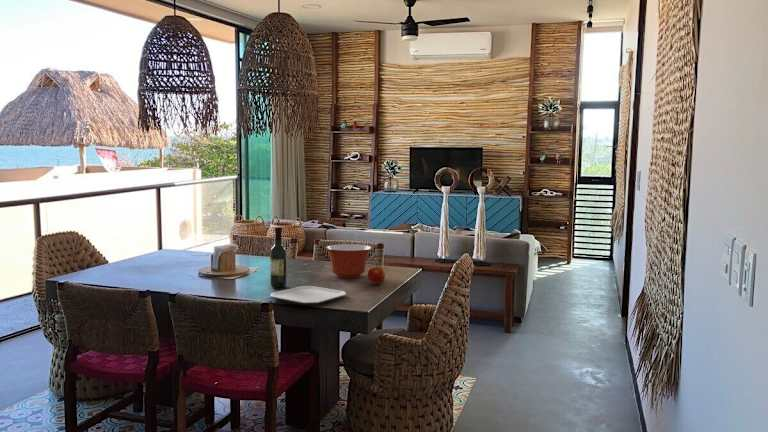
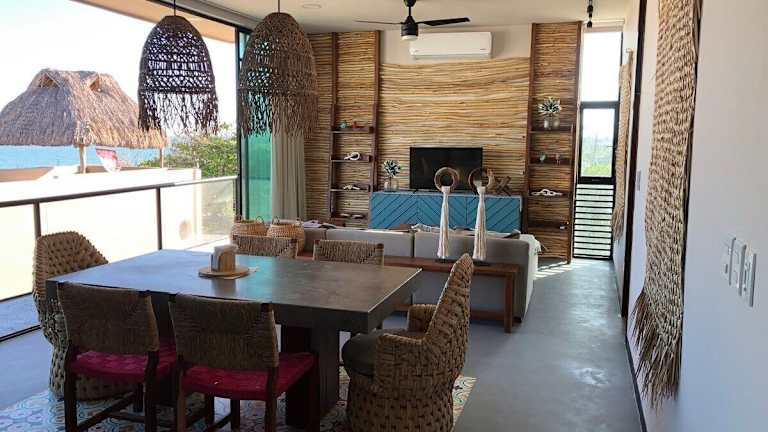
- plate (308, 295)
- mixing bowl (348, 261)
- wine bottle (278, 257)
- apple (376, 274)
